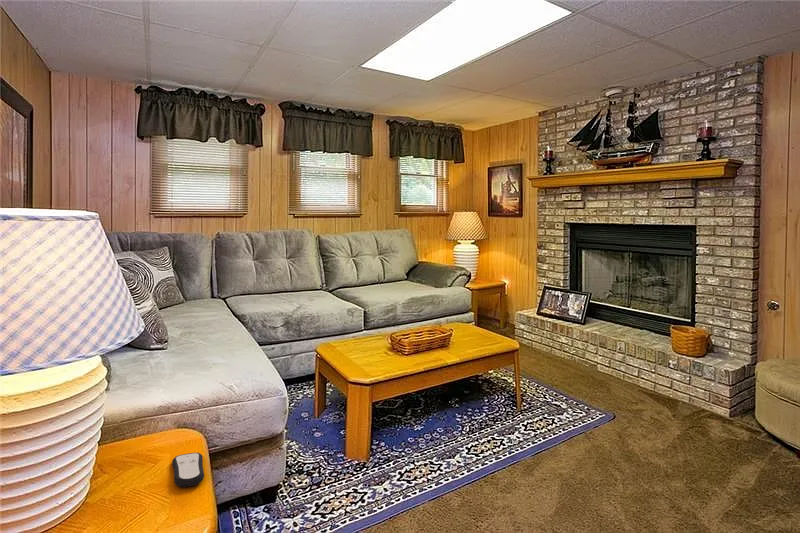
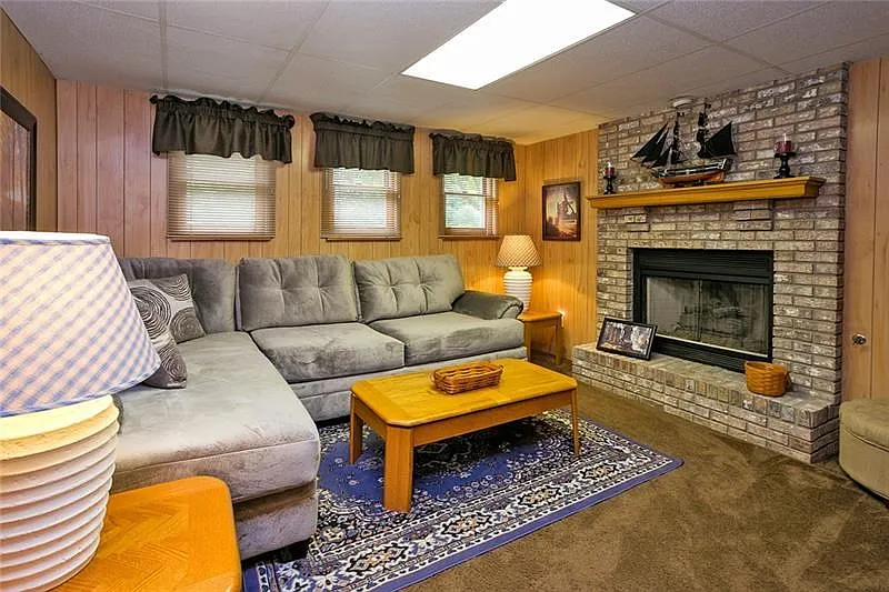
- remote control (188, 468)
